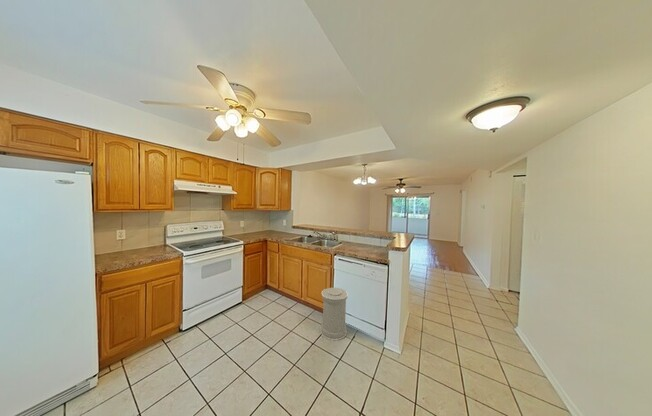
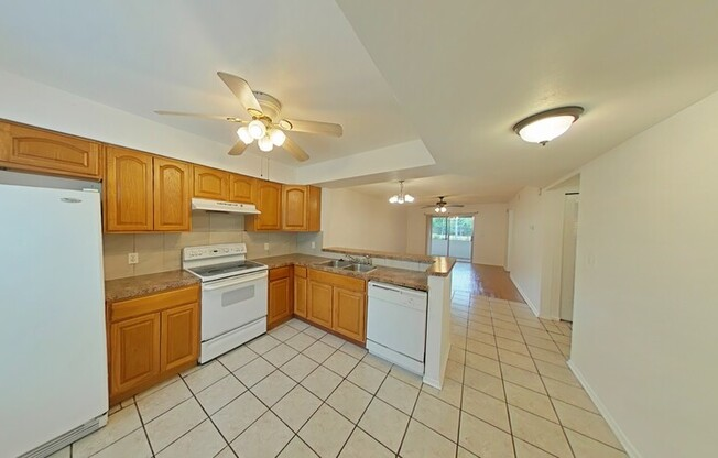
- trash can (334, 311)
